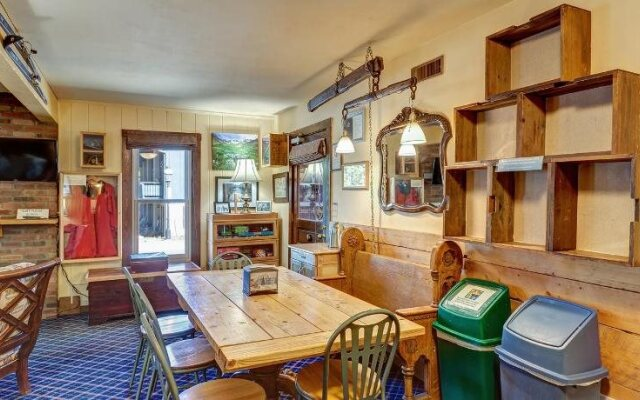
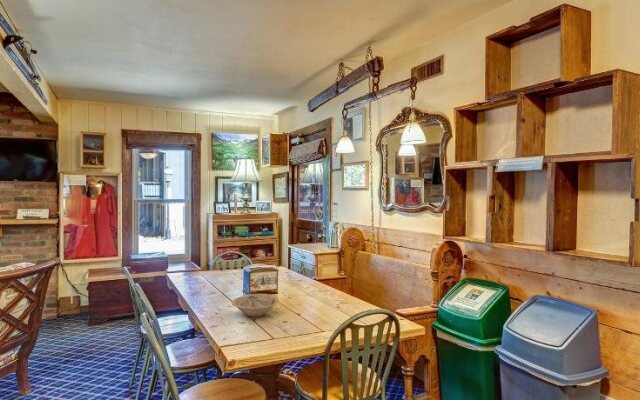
+ bowl (255, 306)
